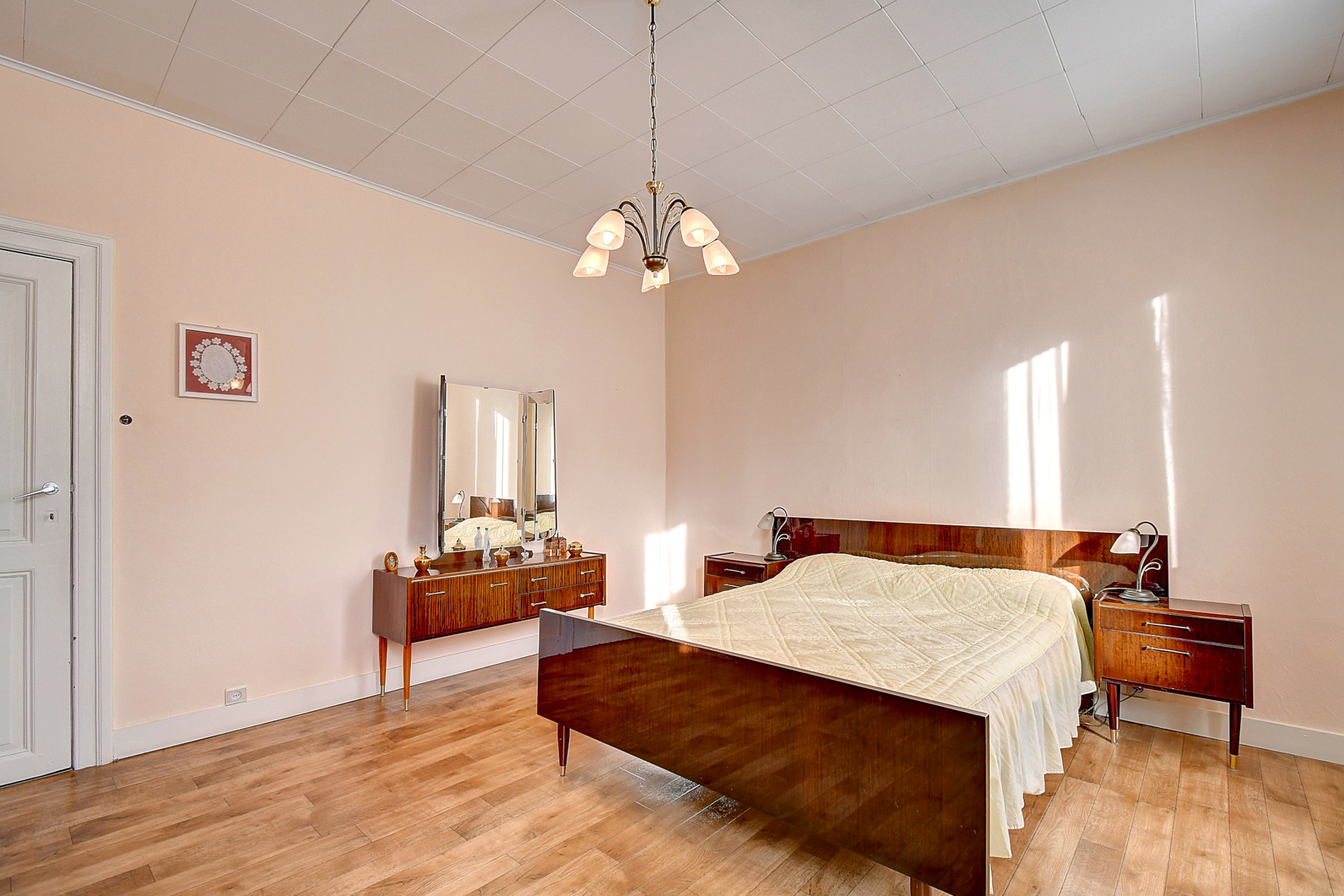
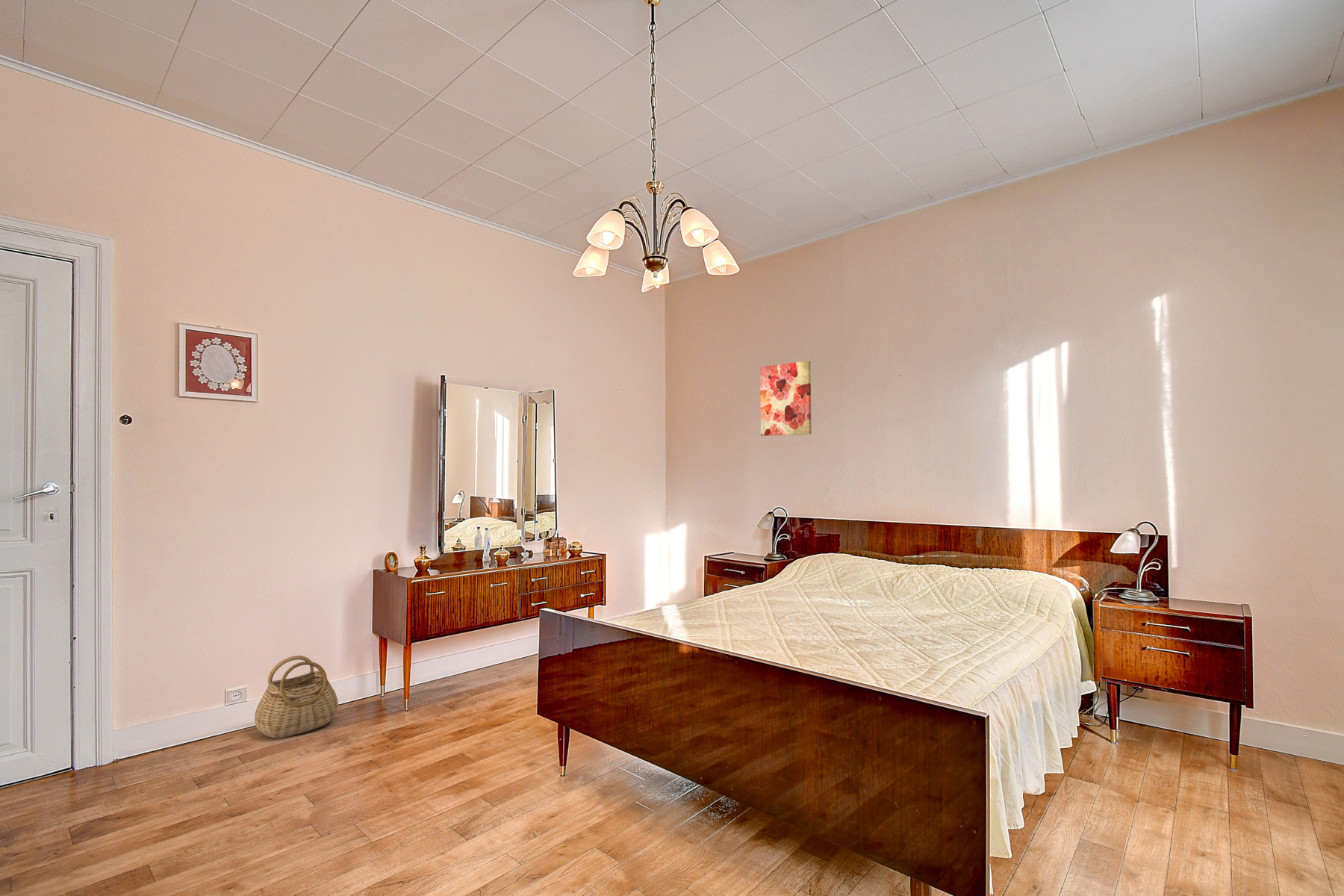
+ basket (297, 693)
+ wall art (785, 399)
